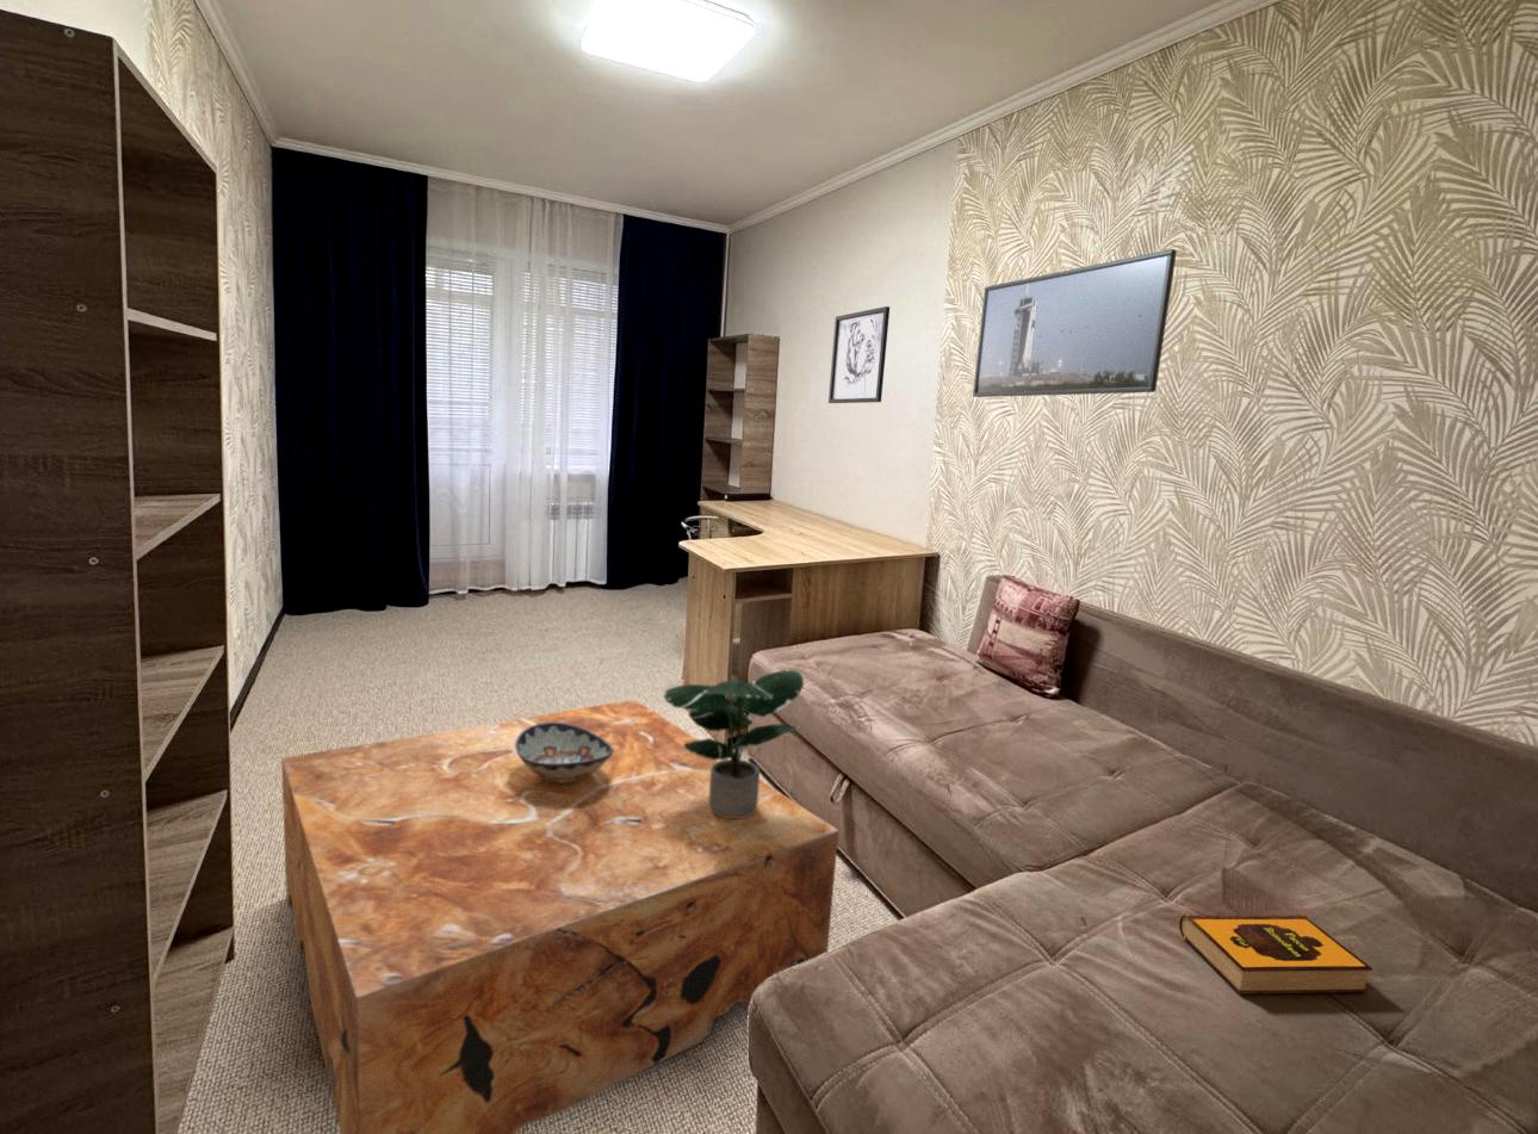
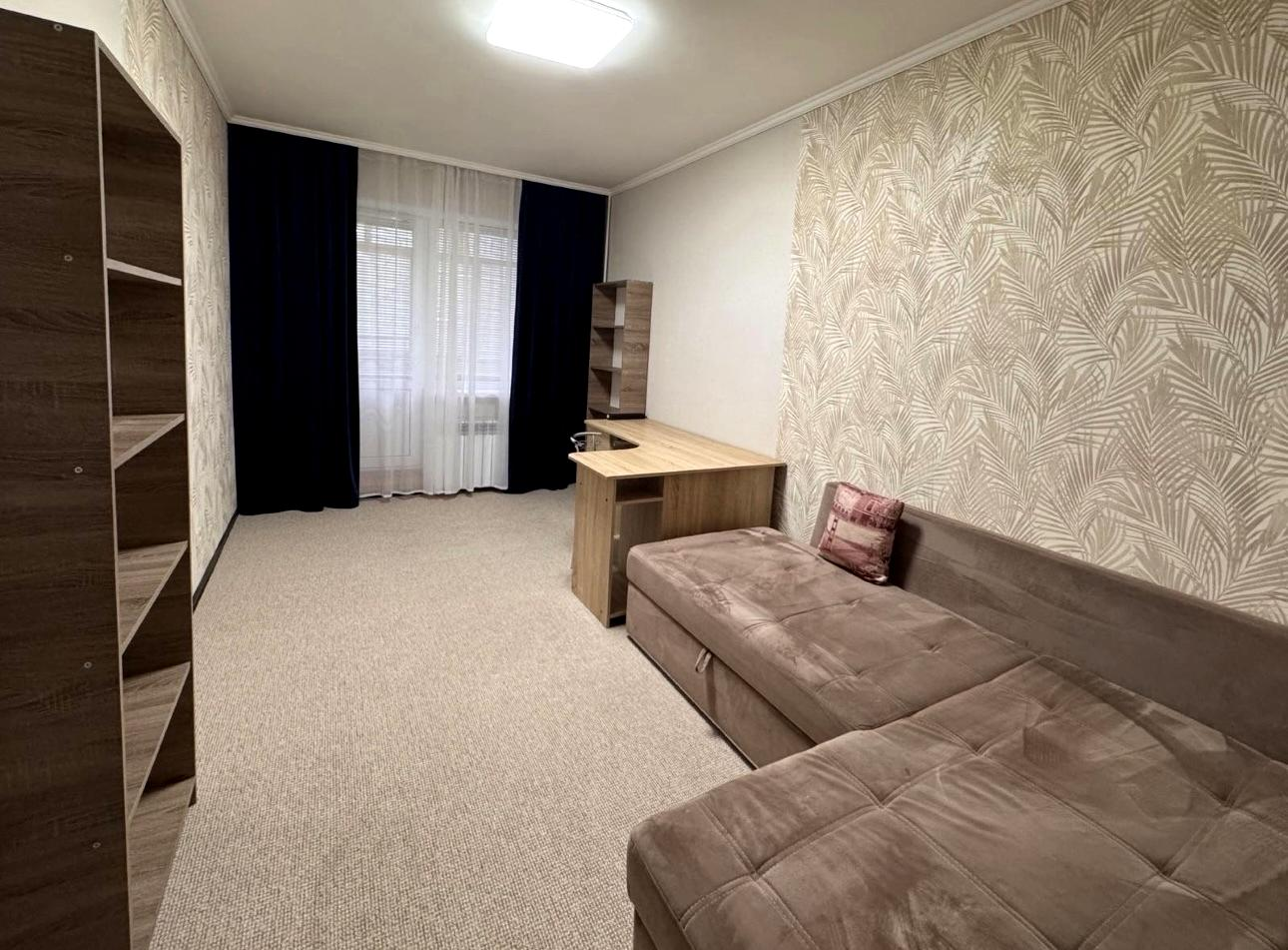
- wall art (857, 358)
- hardback book (1268, 948)
- decorative bowl (564, 757)
- coffee table (546, 864)
- potted plant (731, 738)
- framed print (1060, 333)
